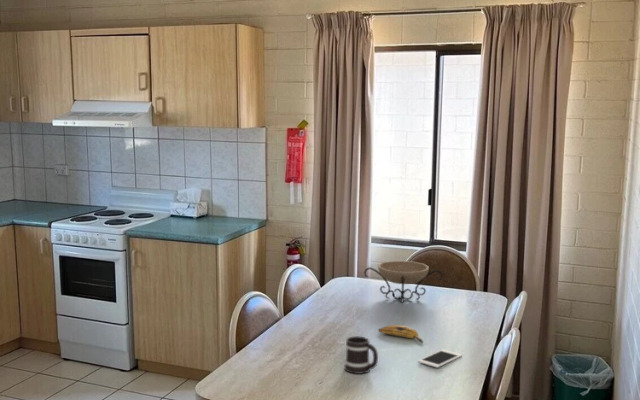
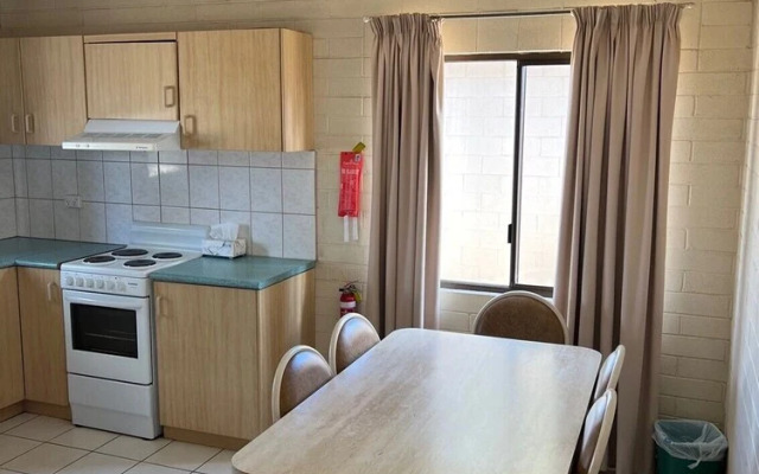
- cell phone (440, 358)
- decorative bowl (402, 283)
- banana (402, 332)
- mug (361, 355)
